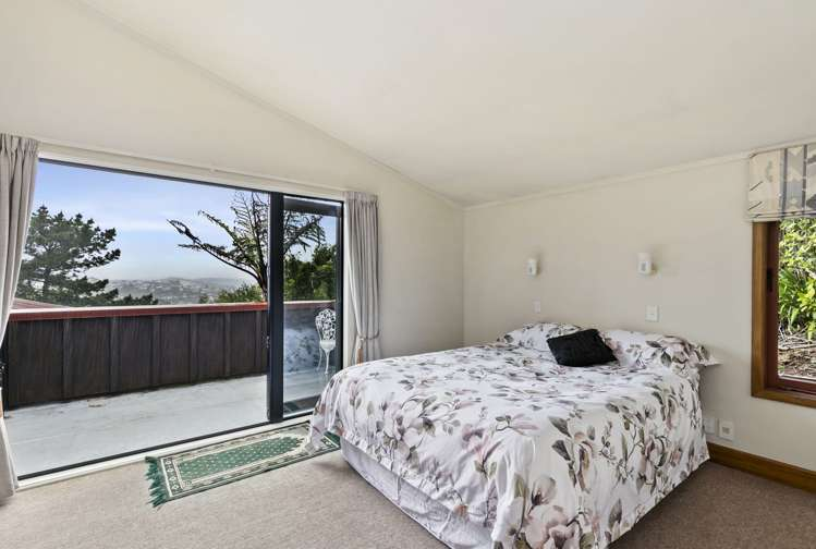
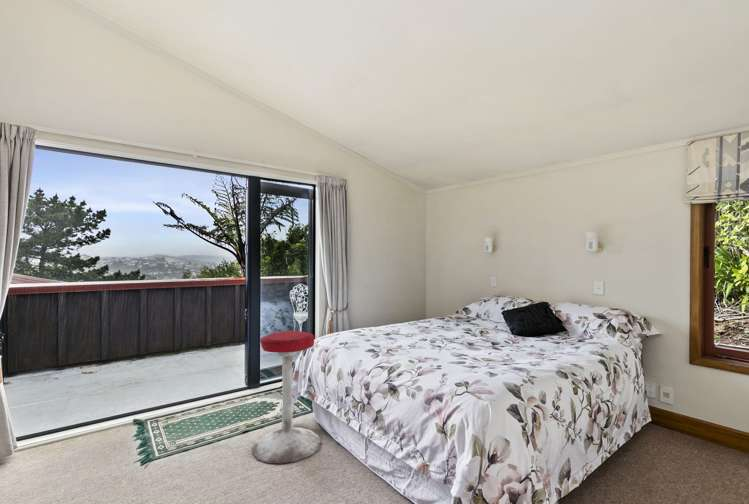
+ stool (286, 390)
